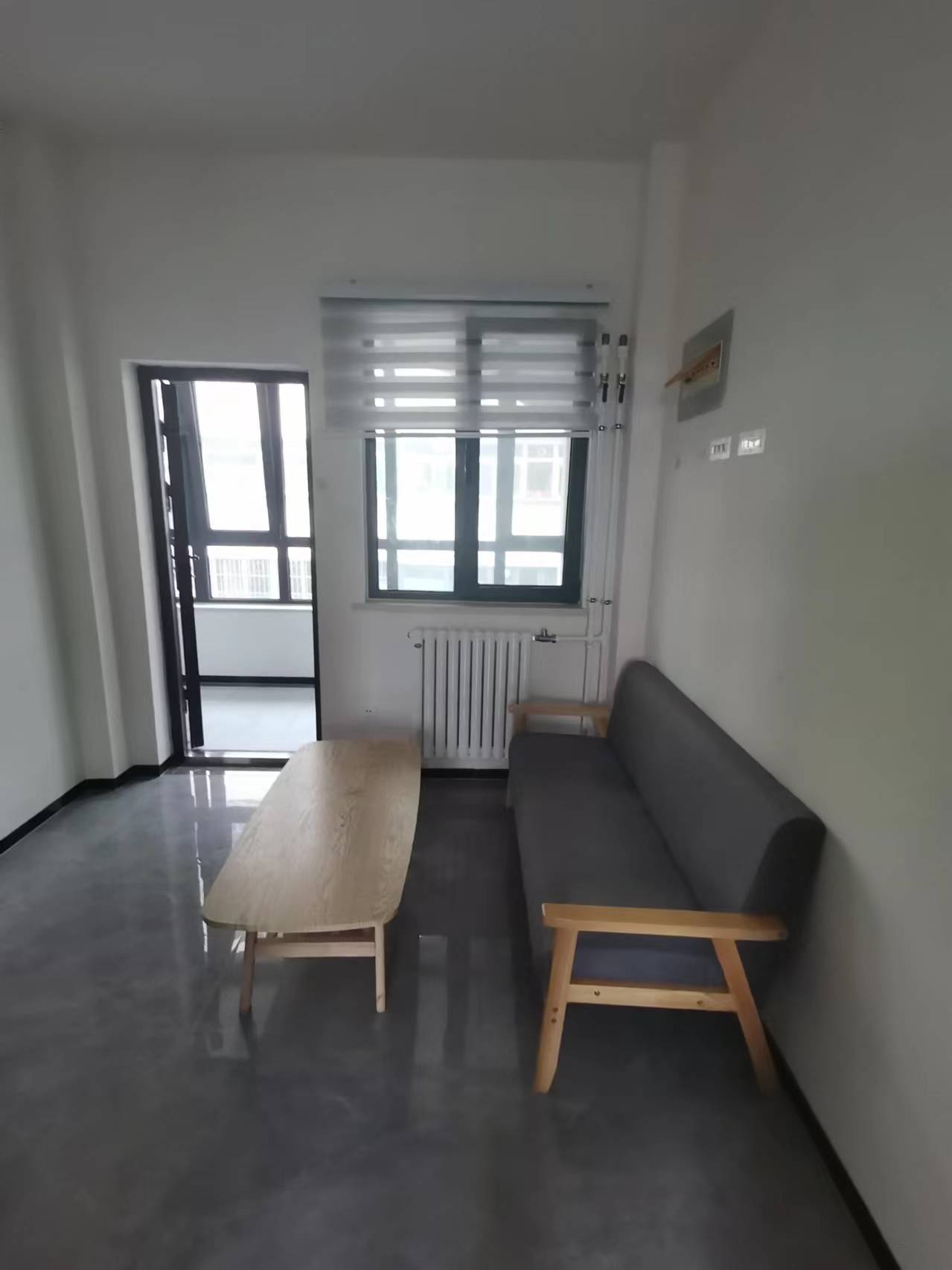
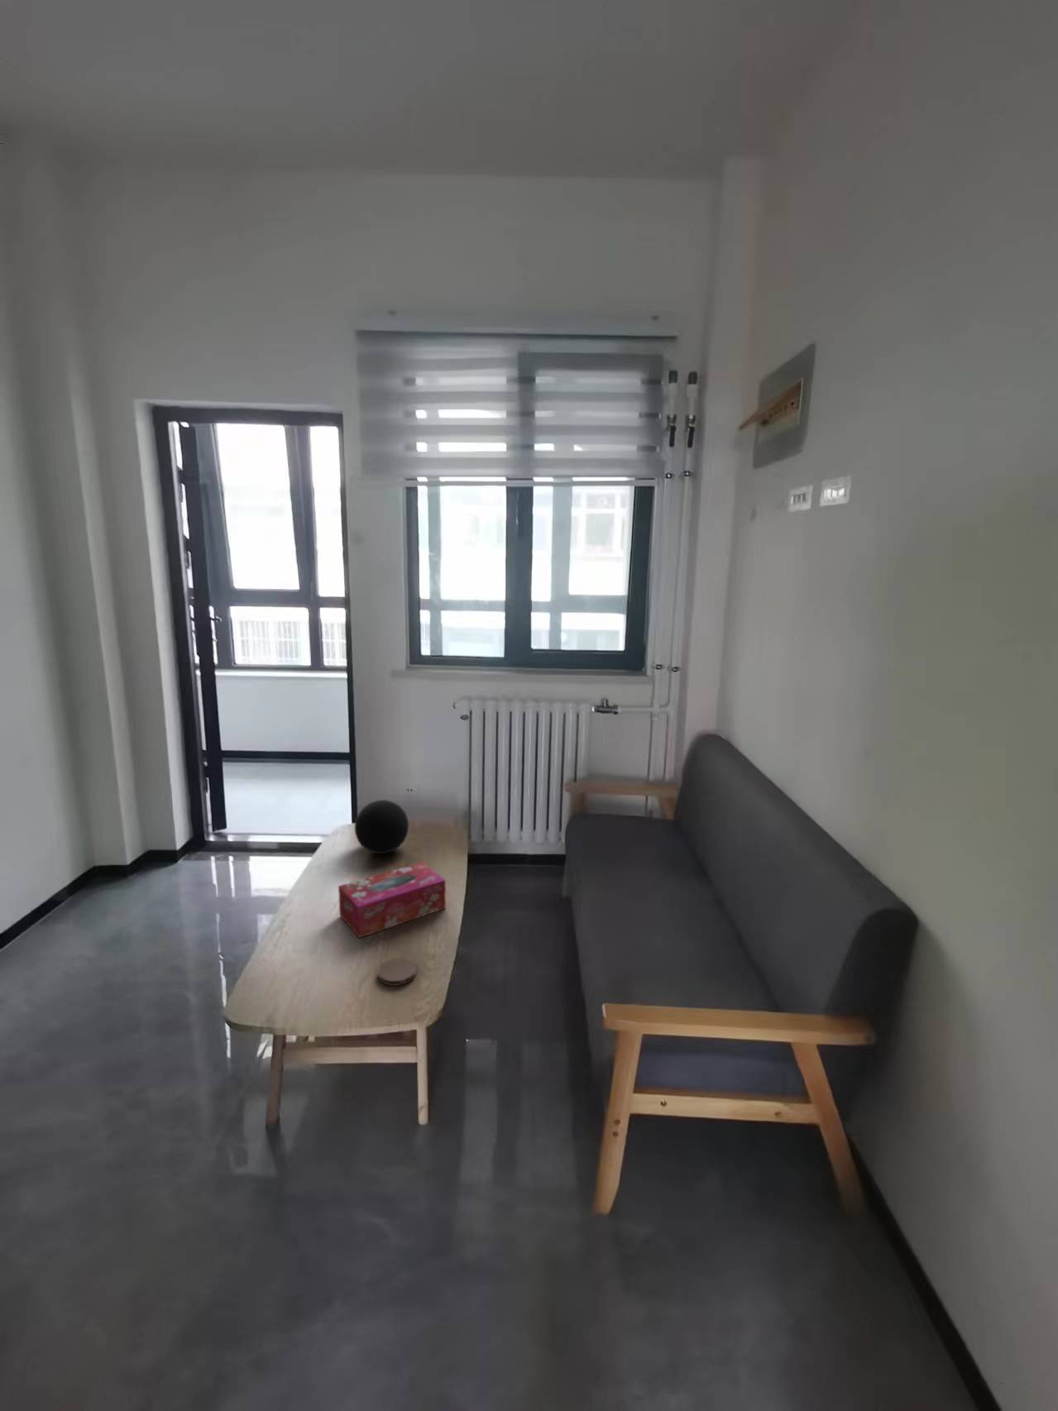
+ decorative orb (381, 827)
+ coaster (397, 971)
+ tissue box (393, 898)
